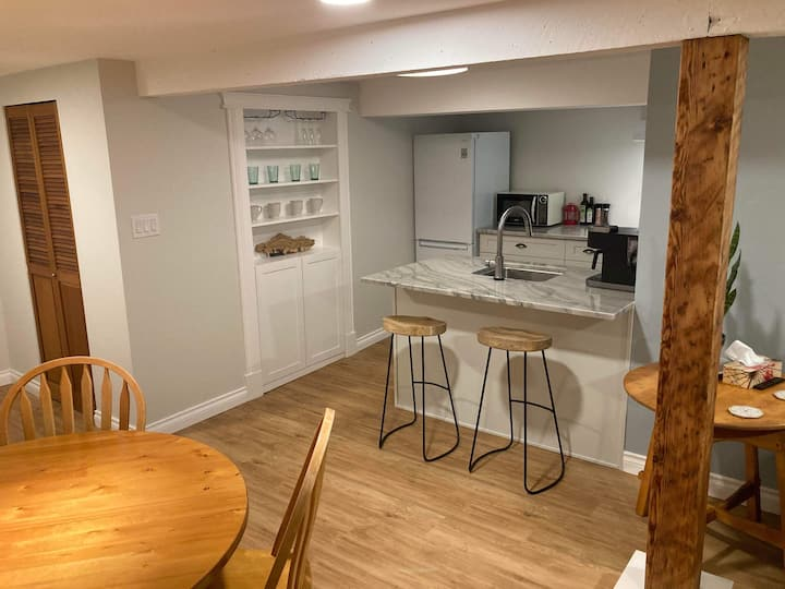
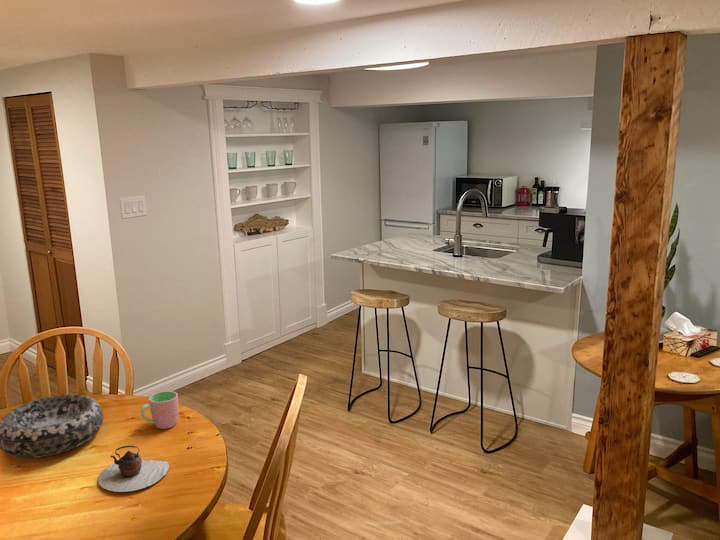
+ cup (160, 411)
+ decorative bowl (51, 425)
+ teapot (132, 458)
